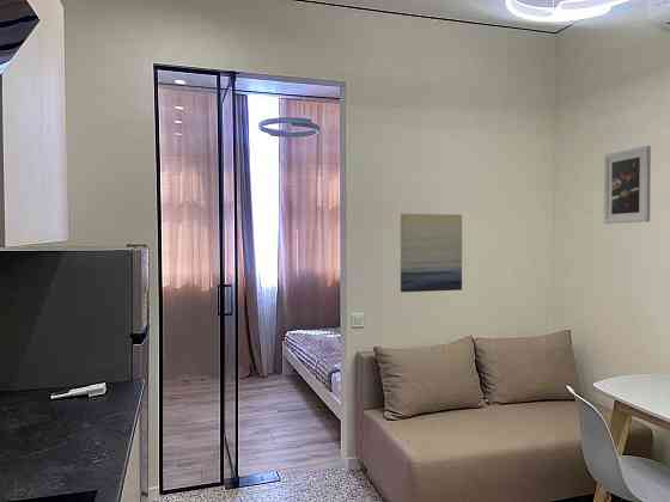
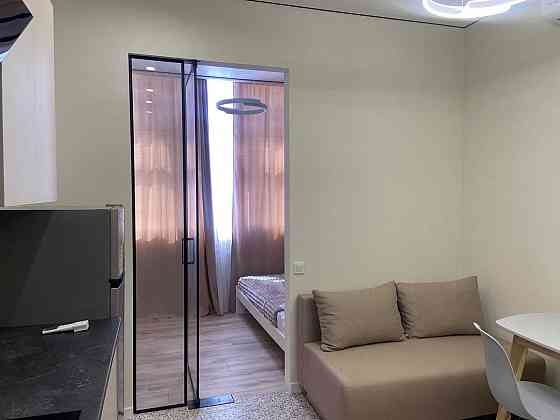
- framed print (626, 186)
- wall art (431, 252)
